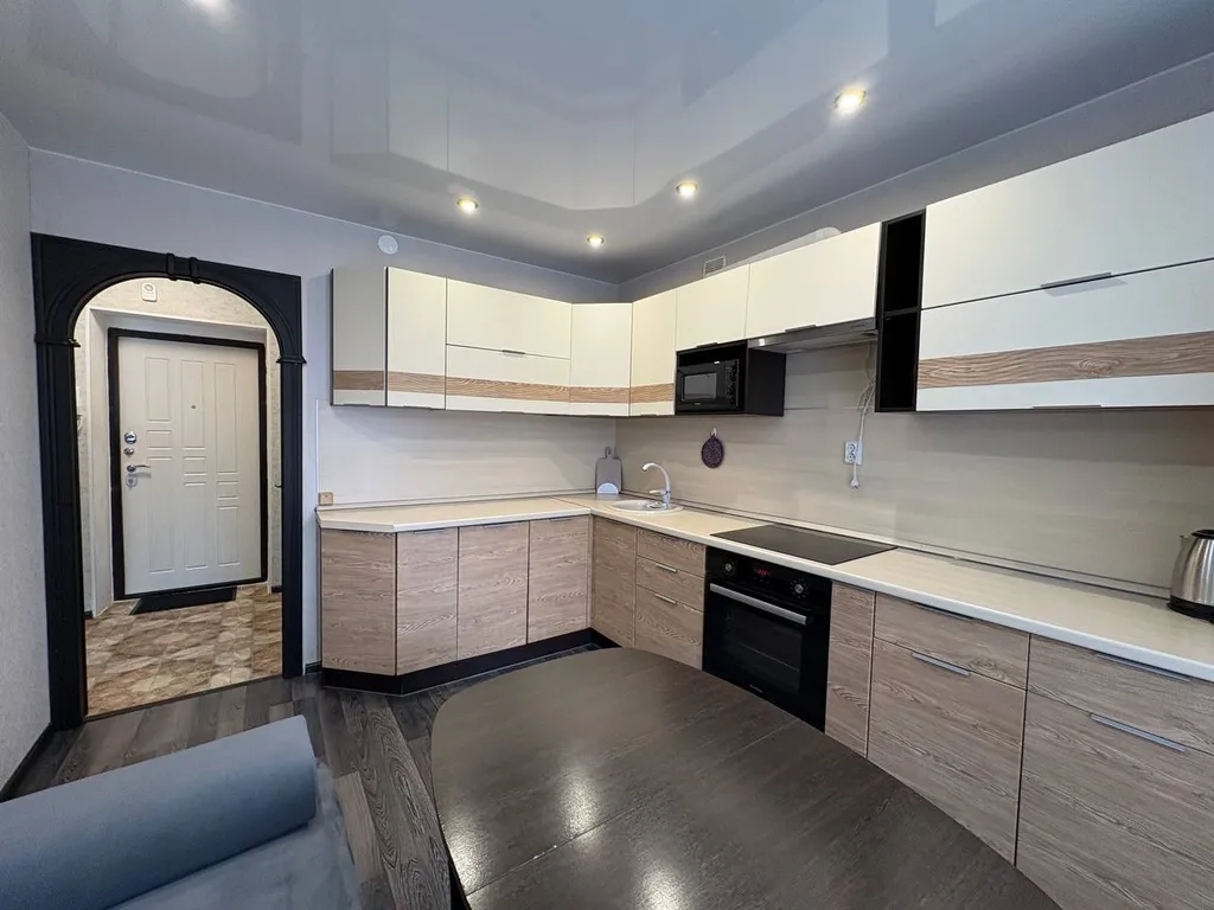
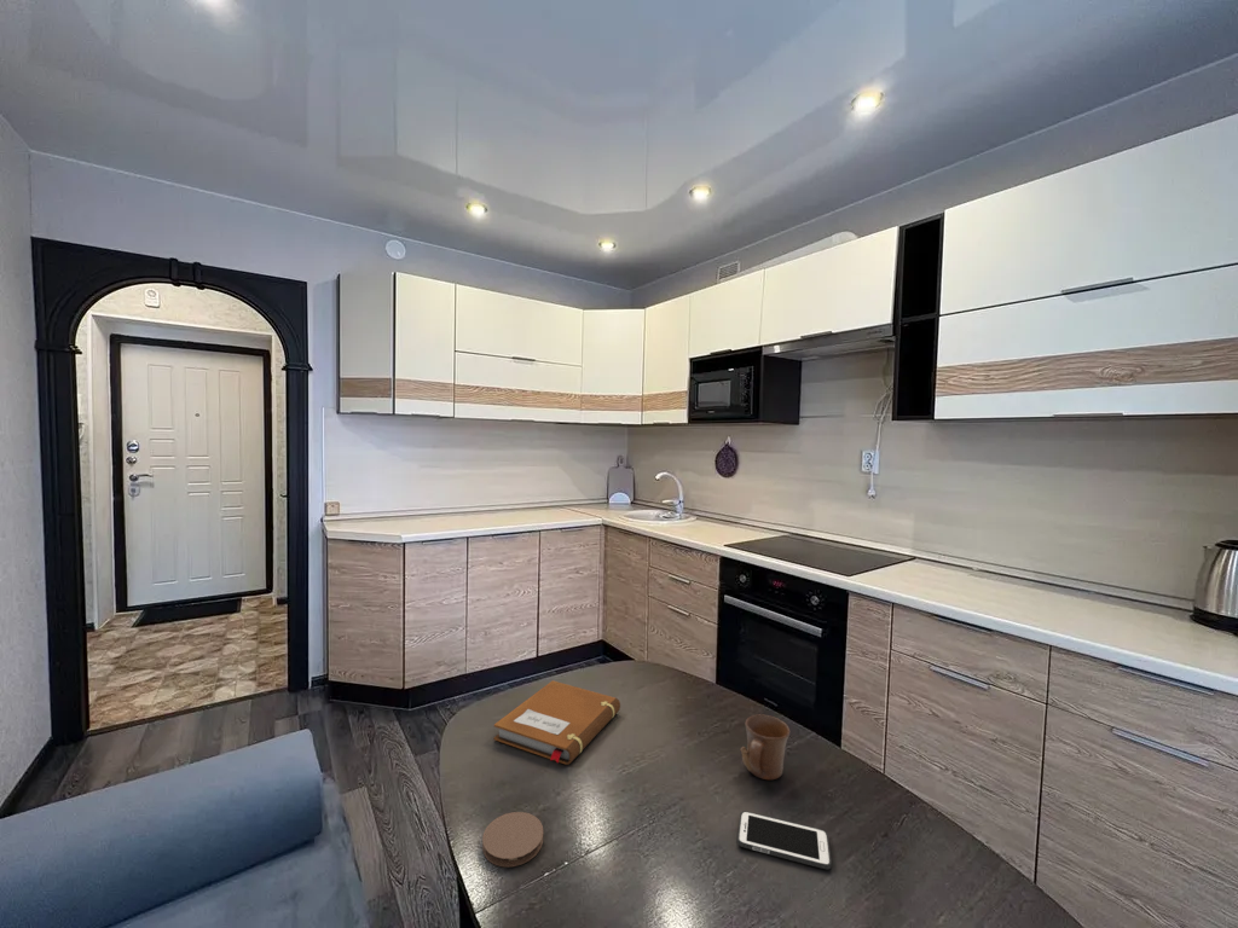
+ notebook (559, 719)
+ mug (763, 750)
+ coaster (513, 837)
+ cell phone (782, 839)
